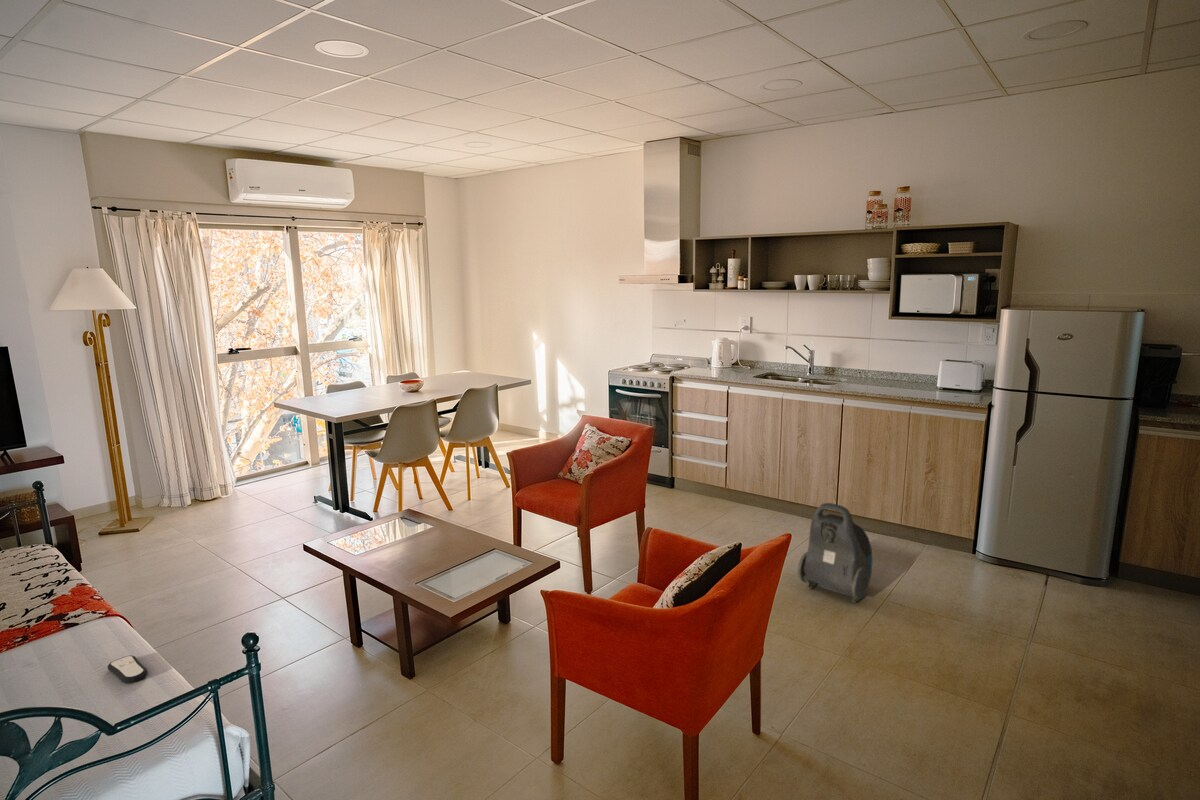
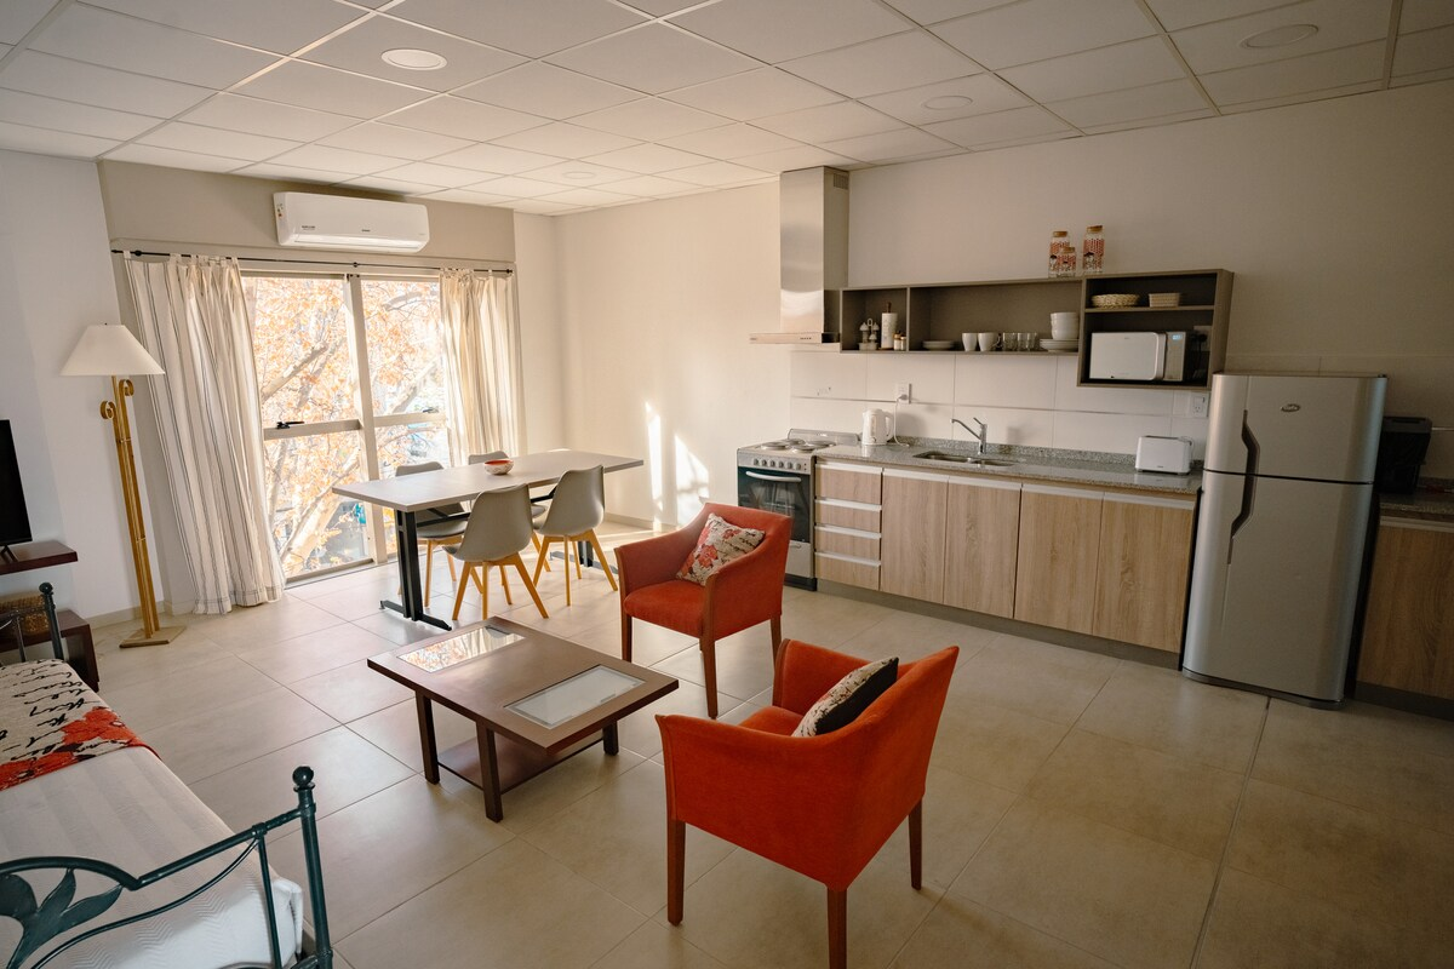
- vacuum cleaner (839, 547)
- remote control (128, 669)
